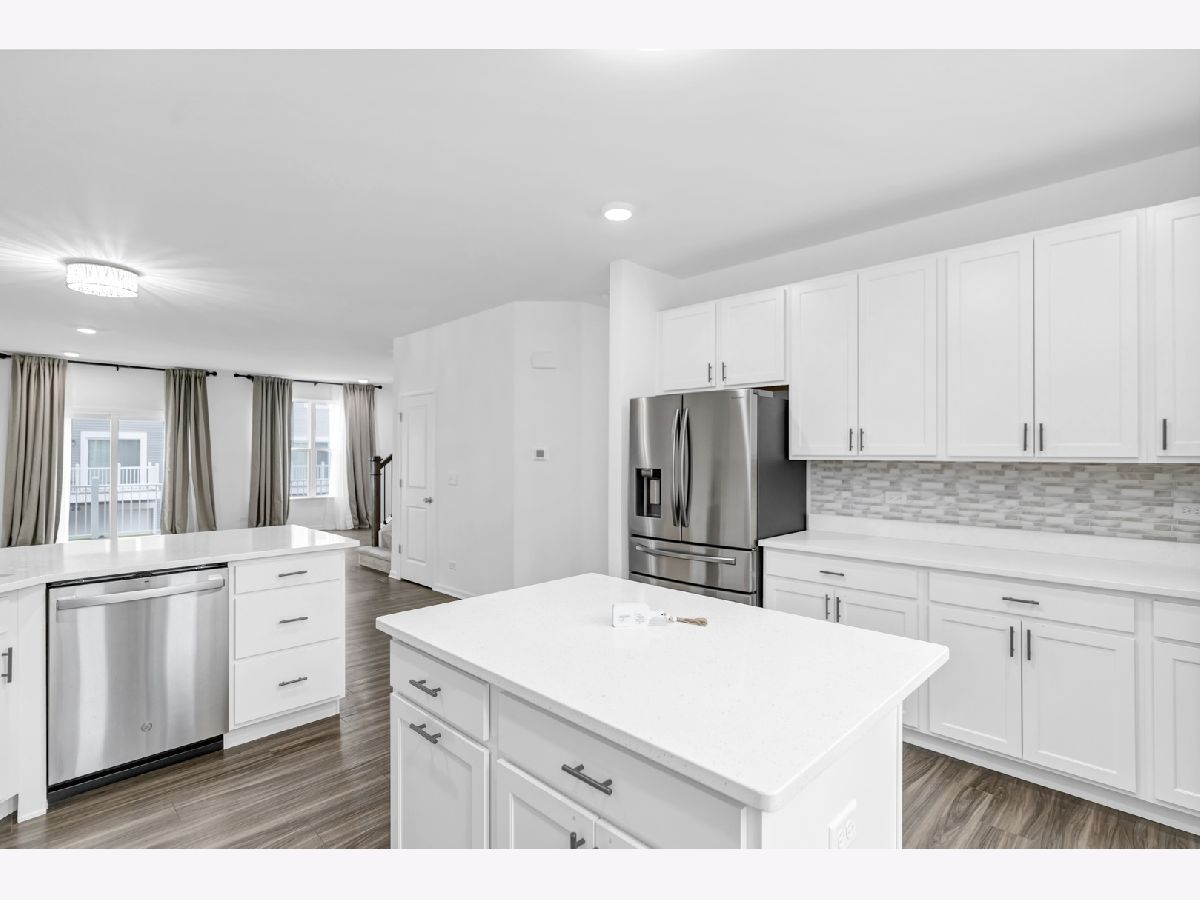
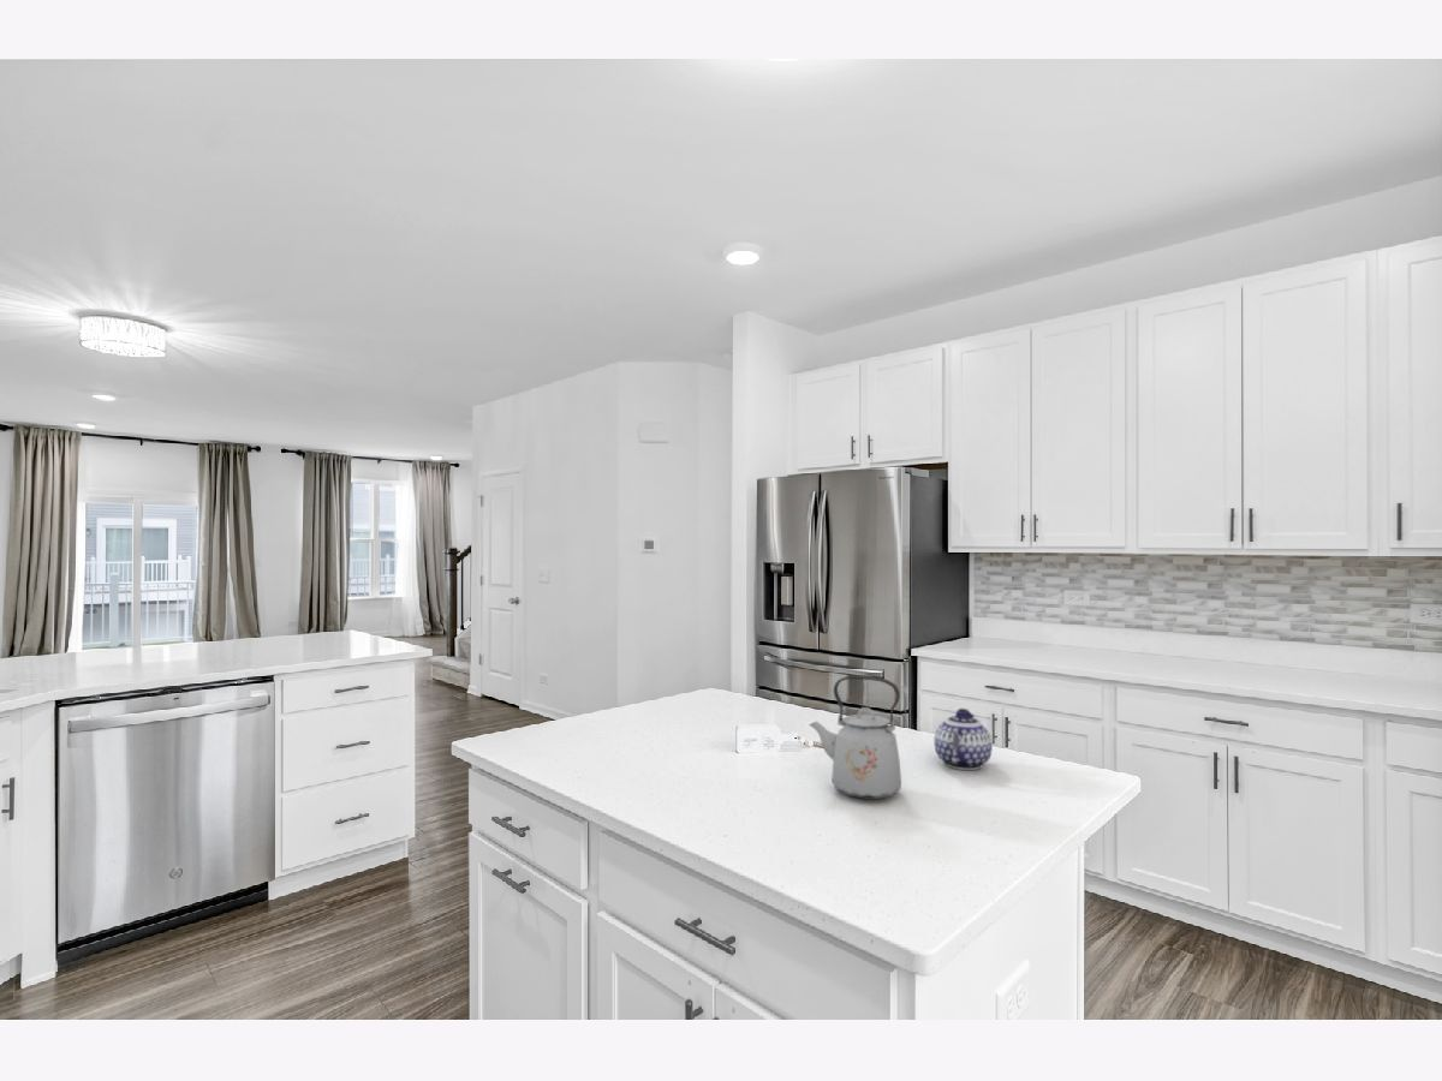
+ teapot (963, 736)
+ kettle (853, 733)
